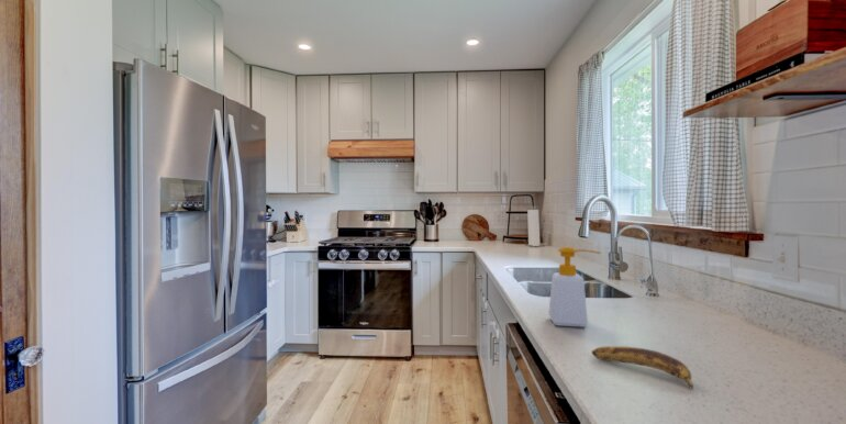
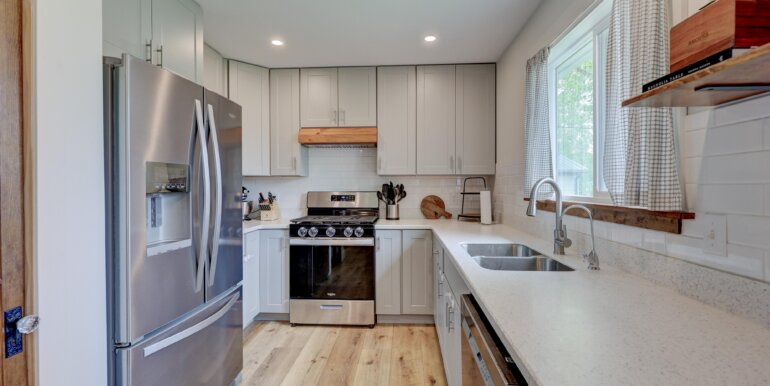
- soap bottle (575, 284)
- banana (639, 359)
